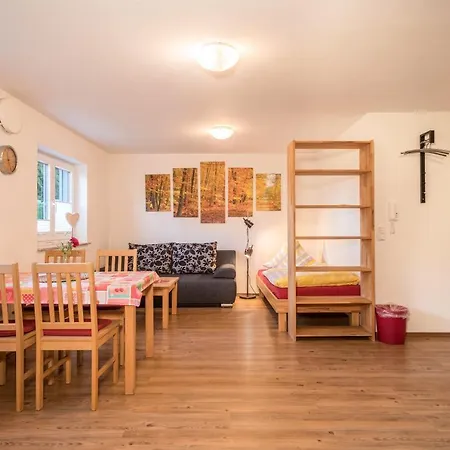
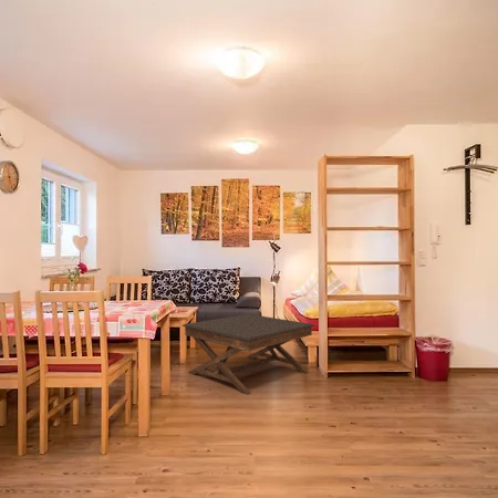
+ coffee table (248, 347)
